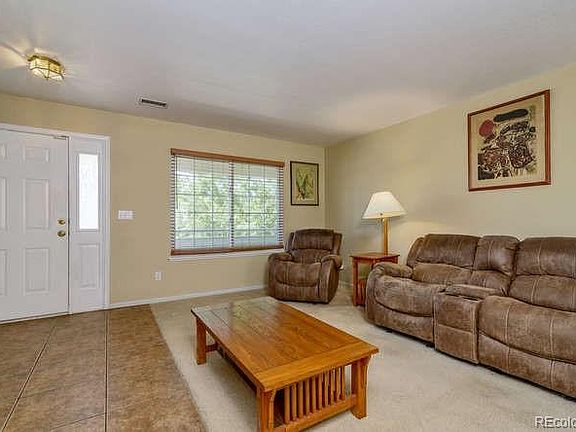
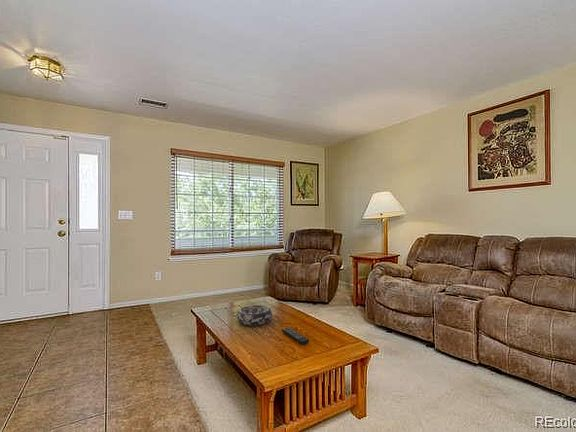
+ decorative bowl (254, 315)
+ remote control (294, 335)
